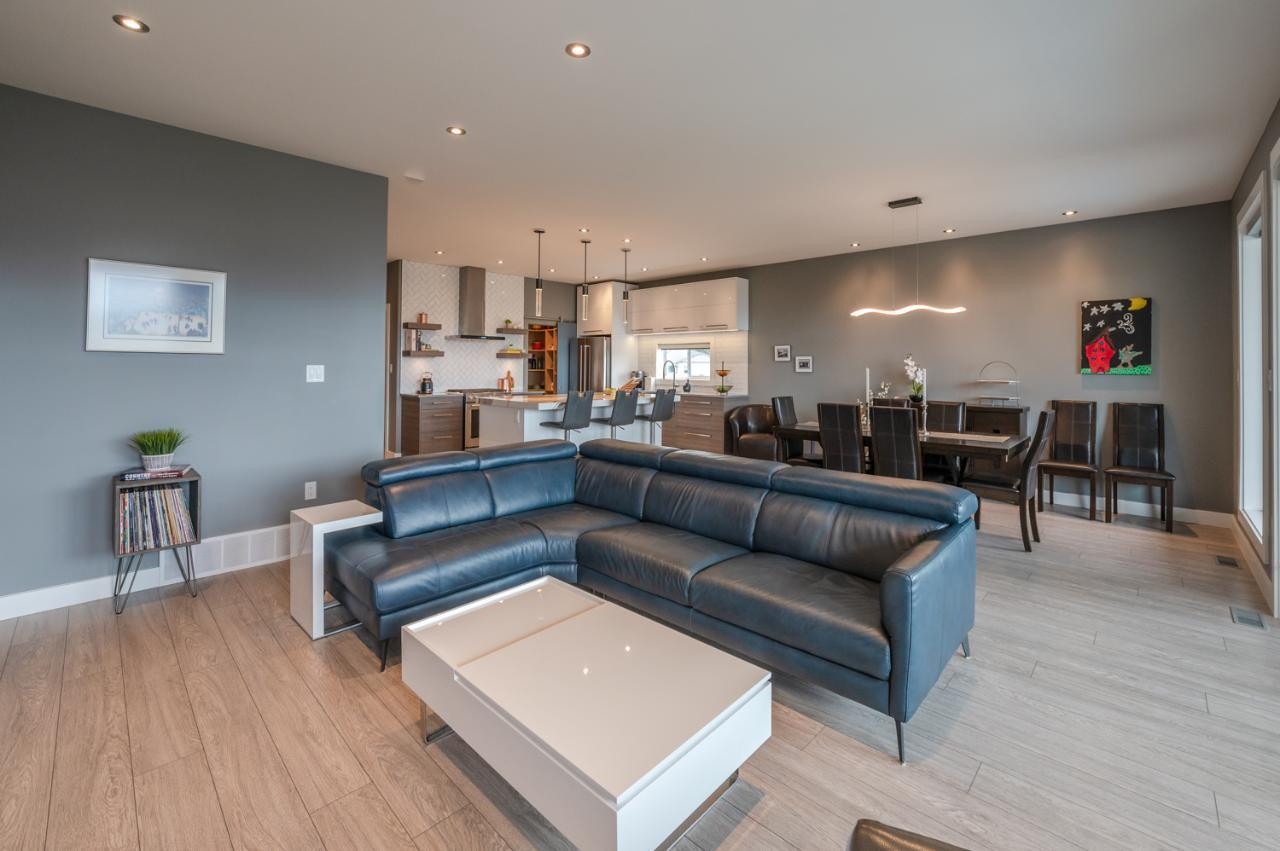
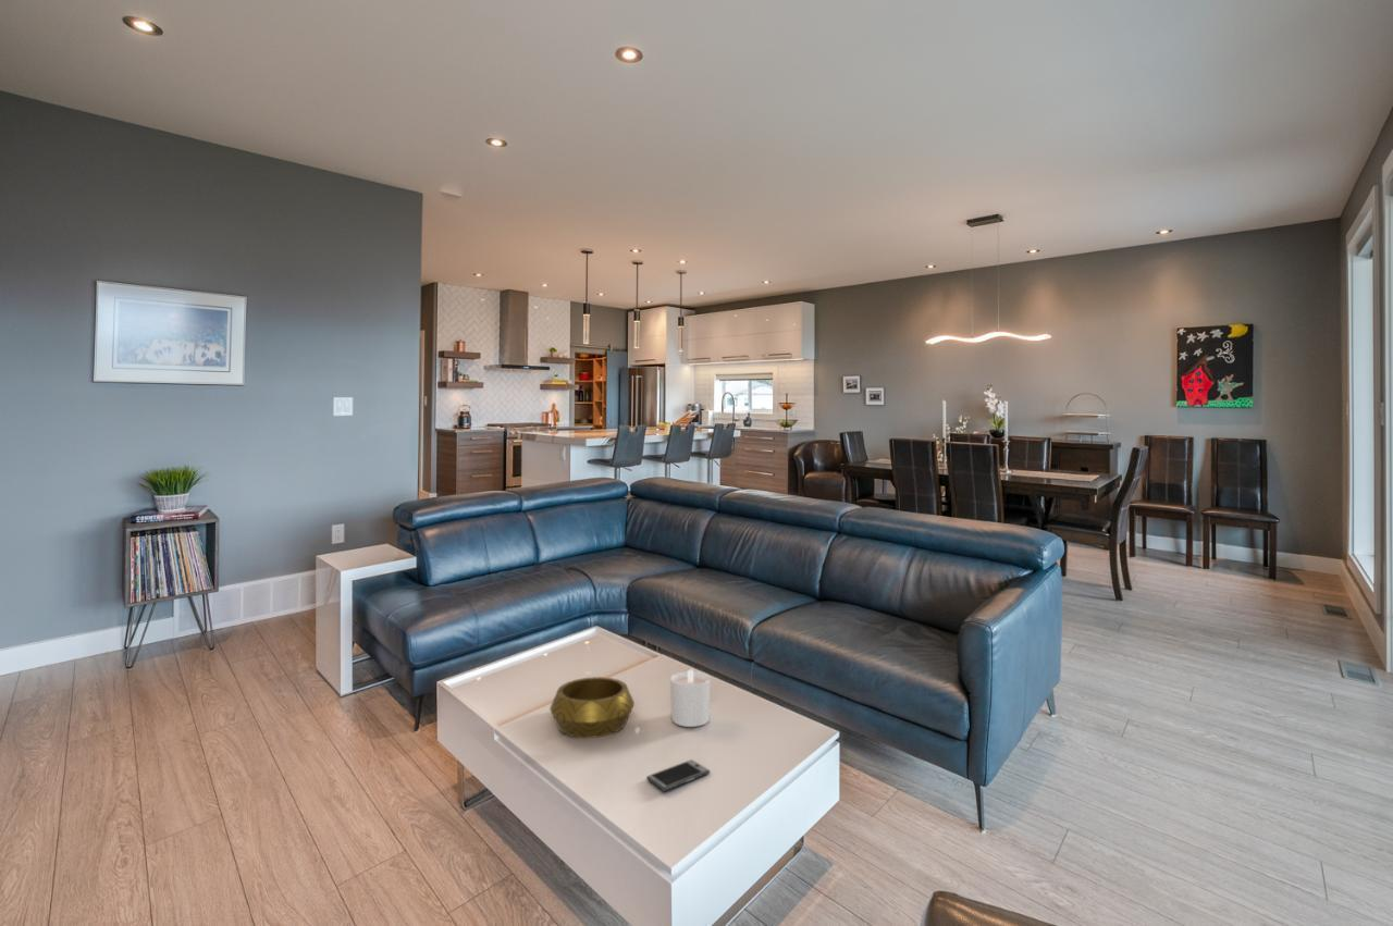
+ smartphone (678, 774)
+ candle (690, 694)
+ decorative bowl (592, 705)
